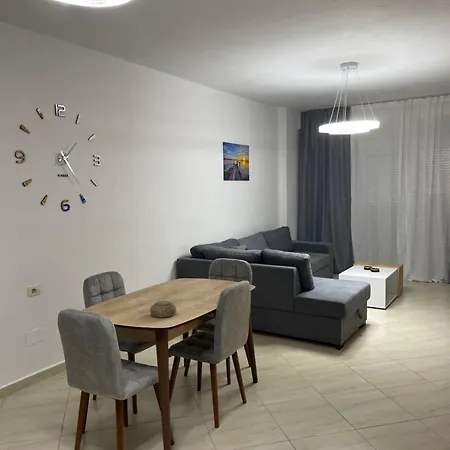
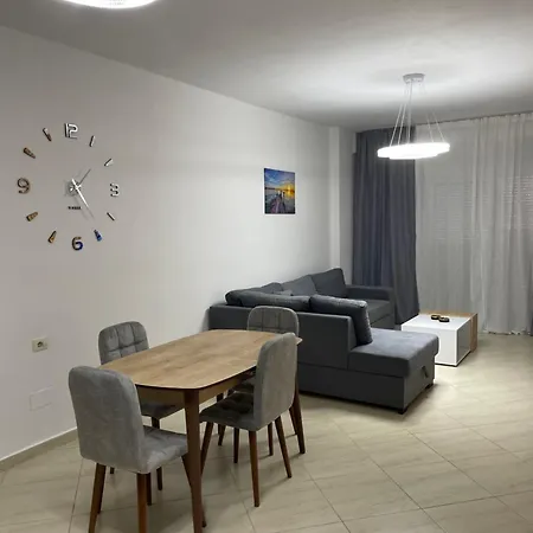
- bowl (163, 307)
